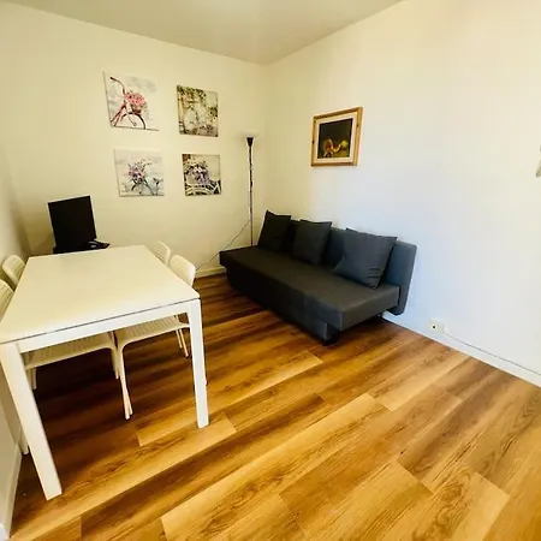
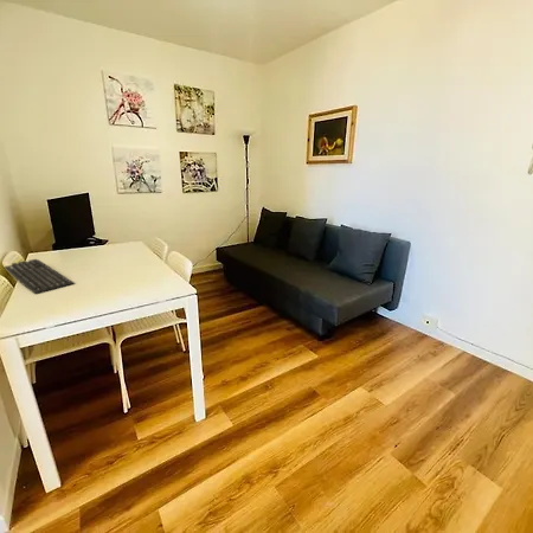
+ keyboard (37, 275)
